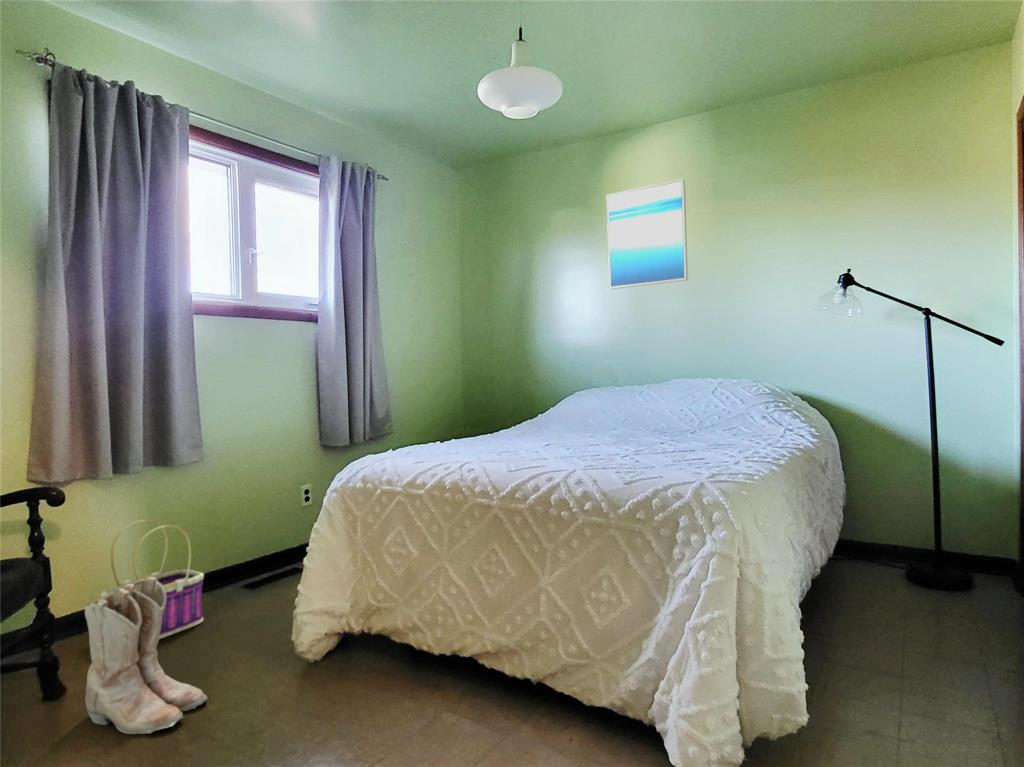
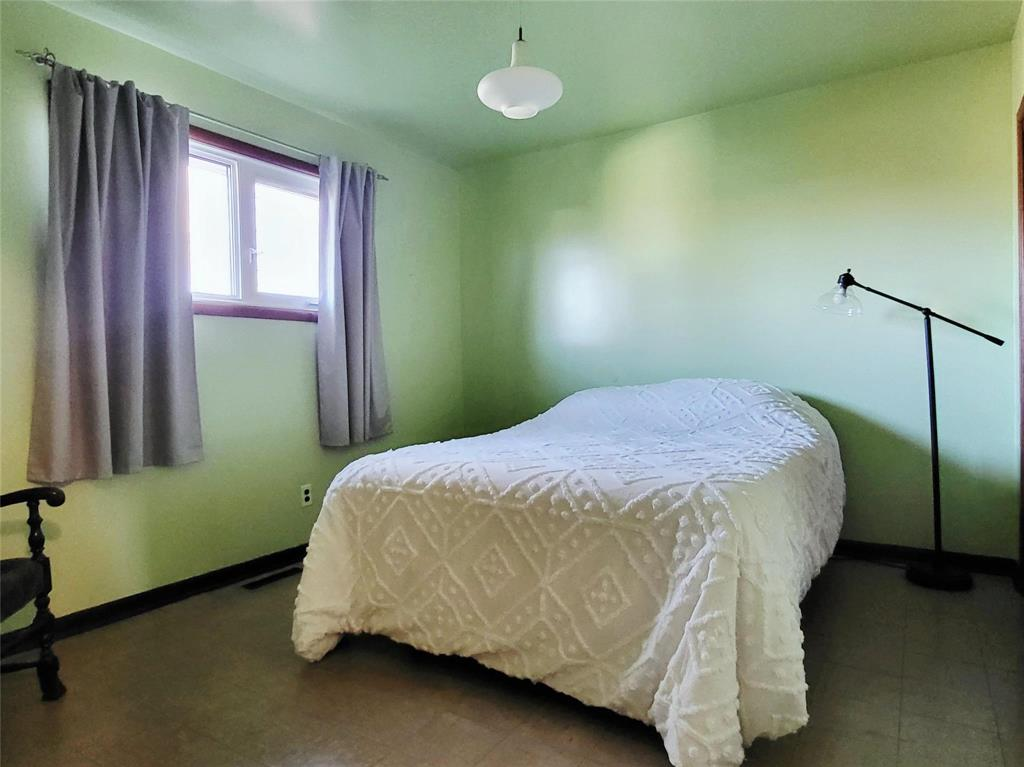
- basket (153, 576)
- wall art (646, 236)
- boots (146, 647)
